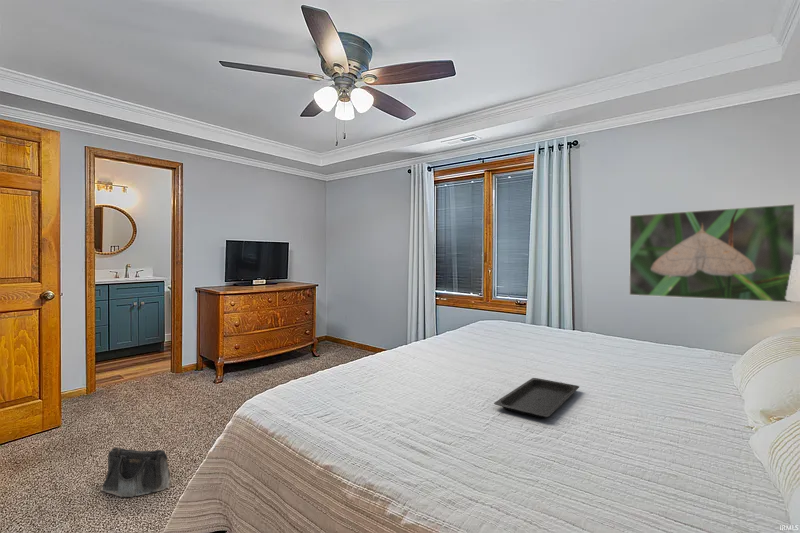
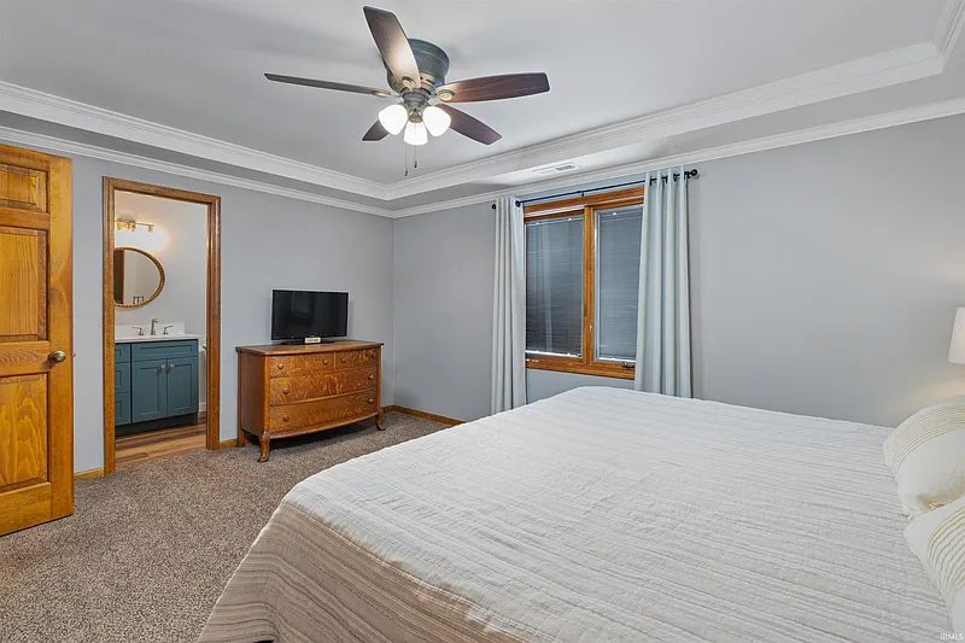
- saddlebag (139, 466)
- serving tray (539, 397)
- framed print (703, 254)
